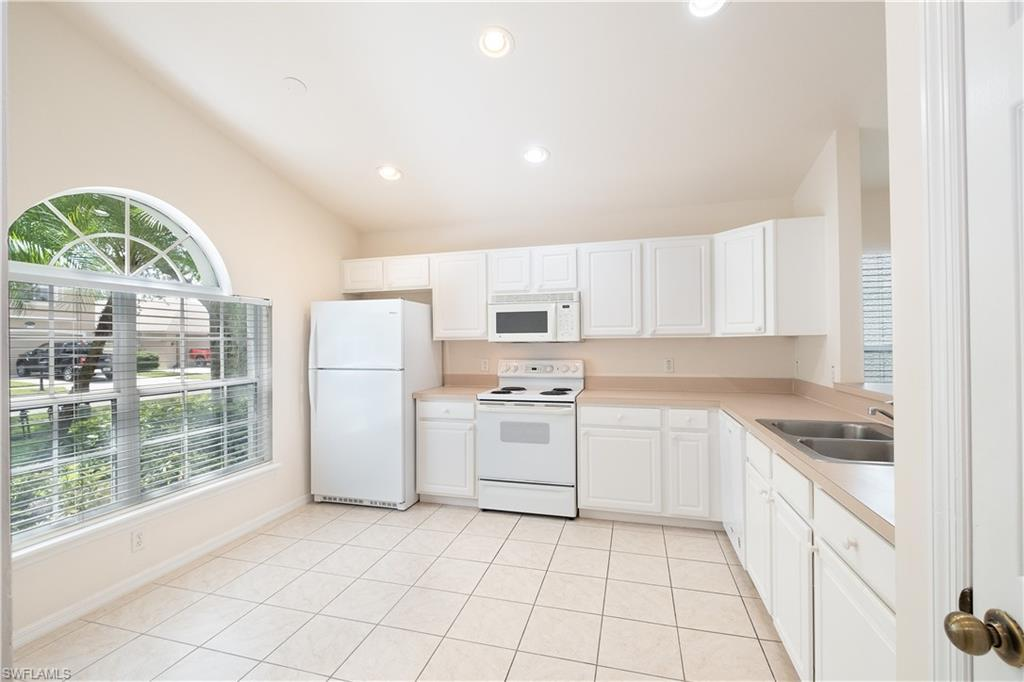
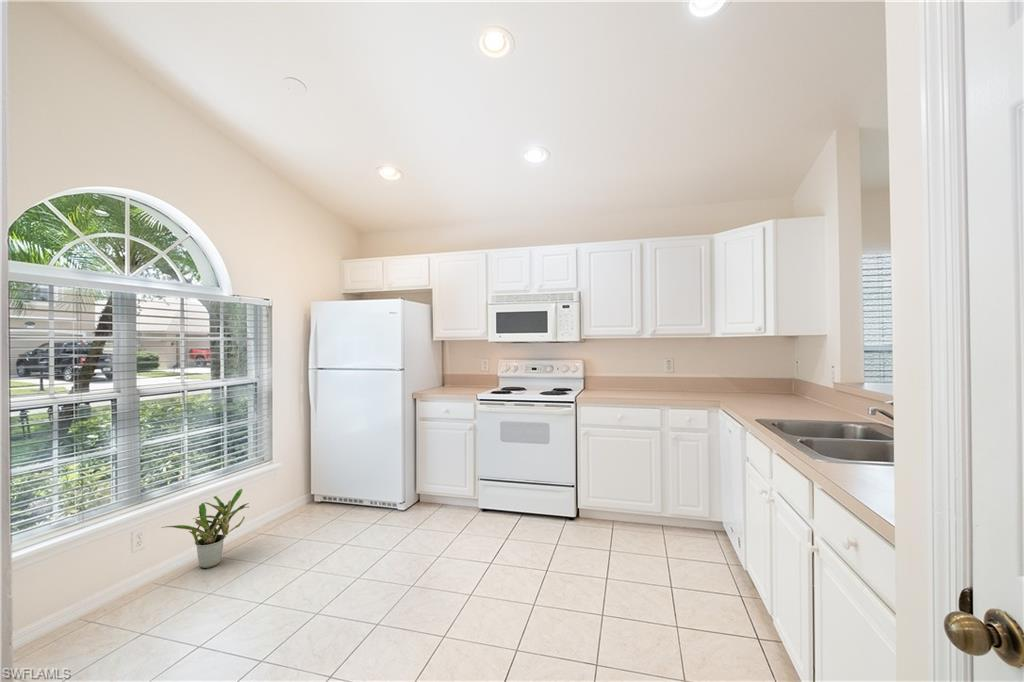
+ potted plant (217, 529)
